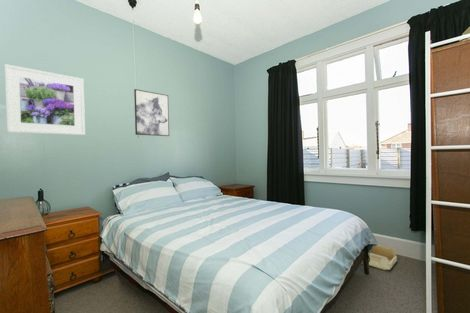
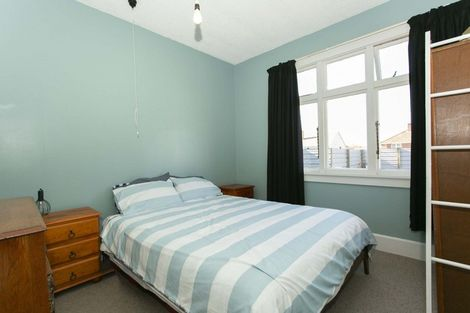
- storage bin (377, 255)
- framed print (48, 103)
- wall art (152, 114)
